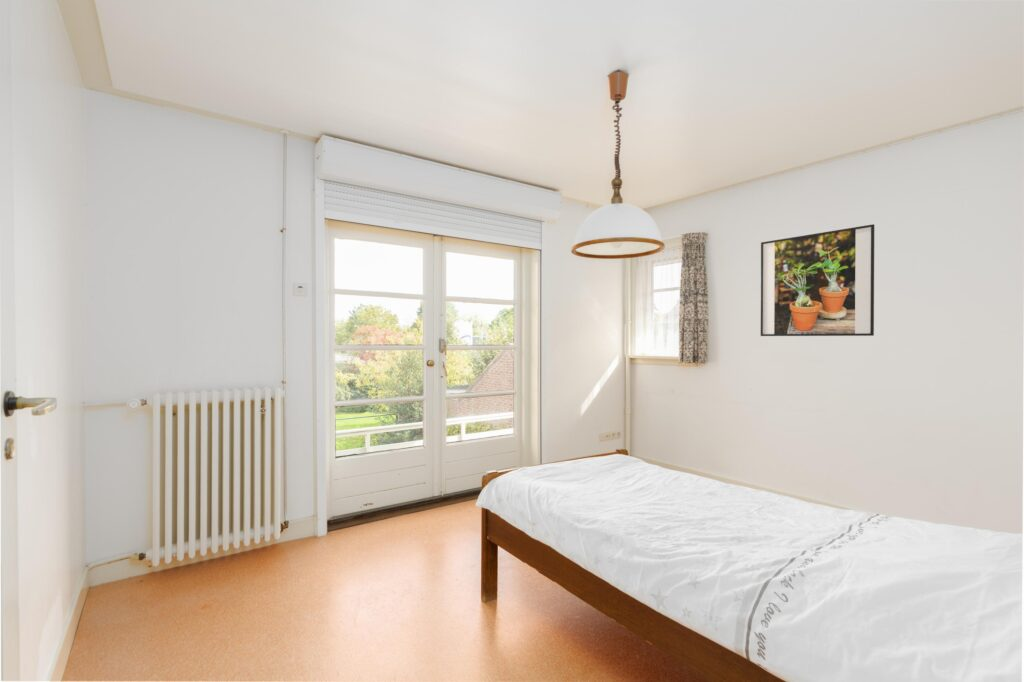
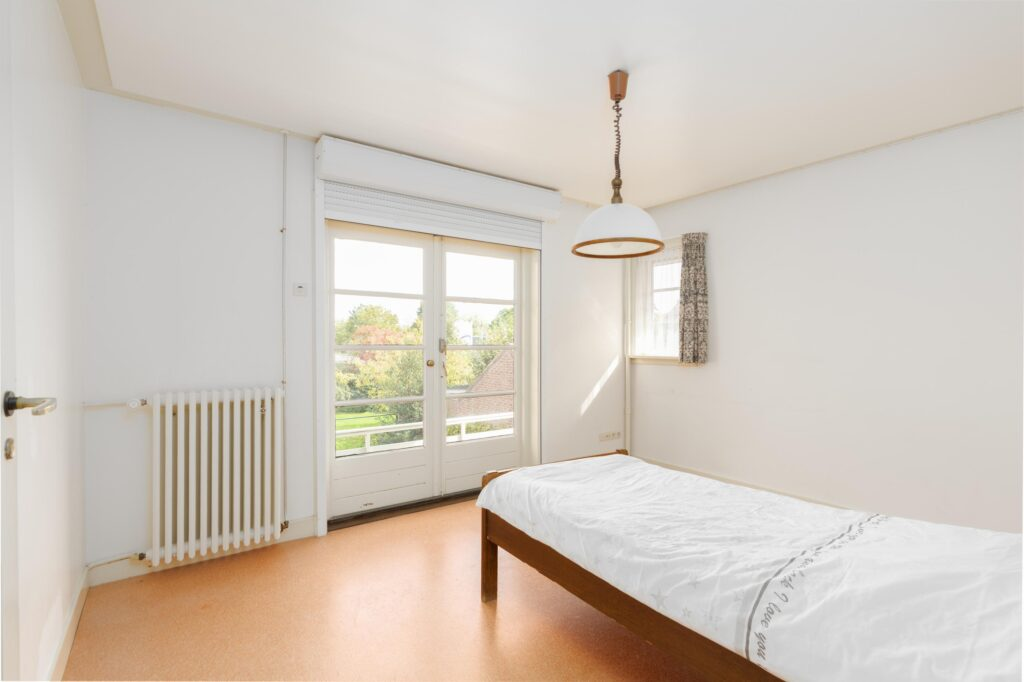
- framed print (812, 285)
